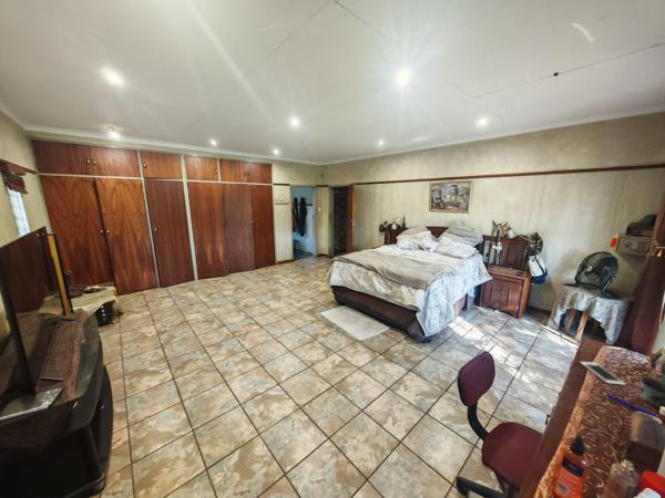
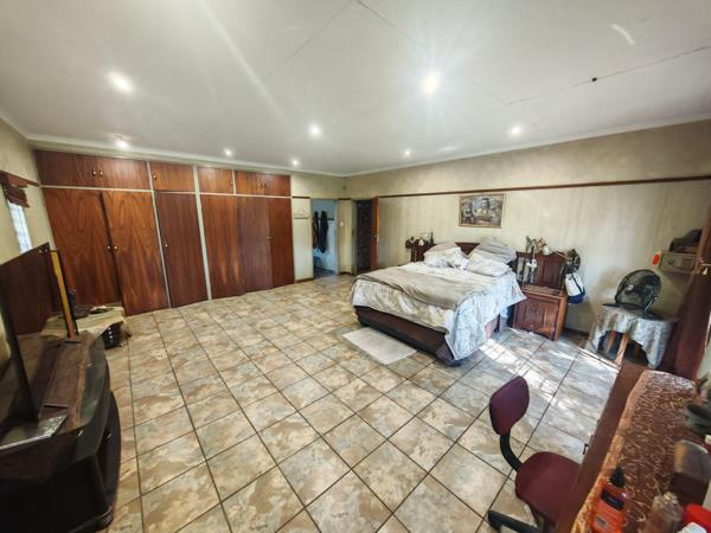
- cell phone (601, 372)
- pen (626, 403)
